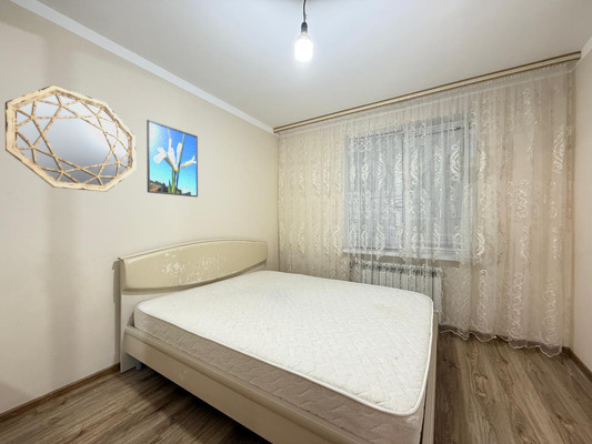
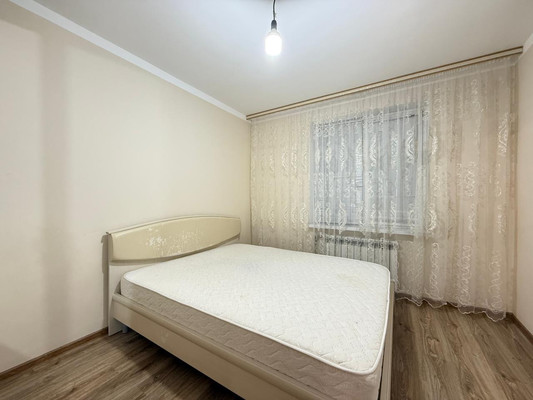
- home mirror (81, 142)
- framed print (174, 161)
